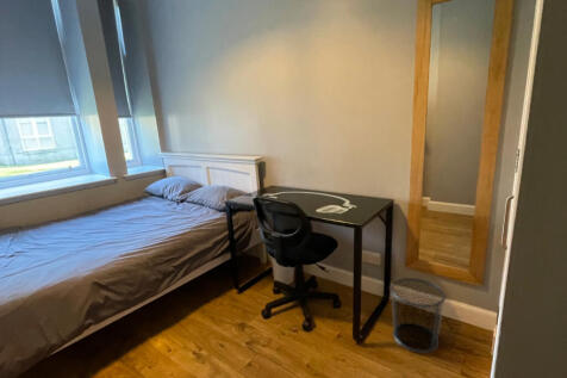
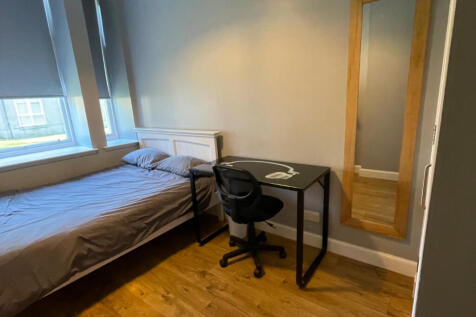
- waste bin (416, 314)
